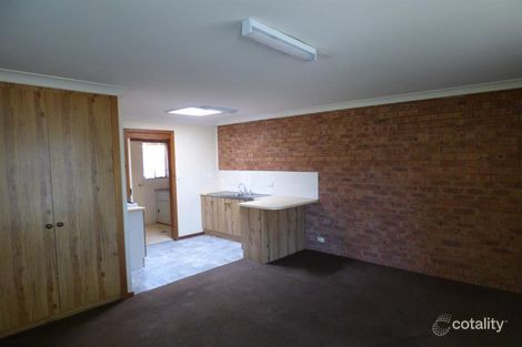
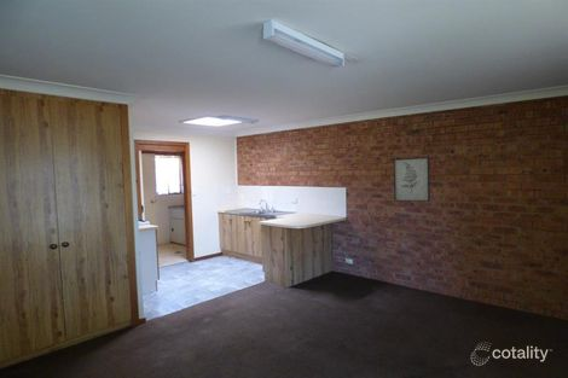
+ wall art (411, 179)
